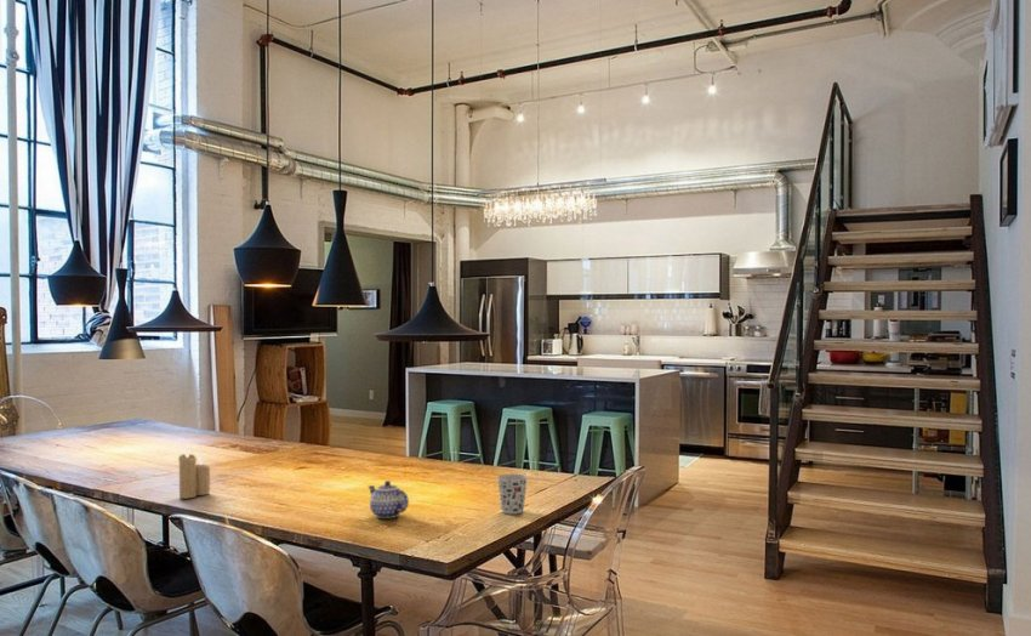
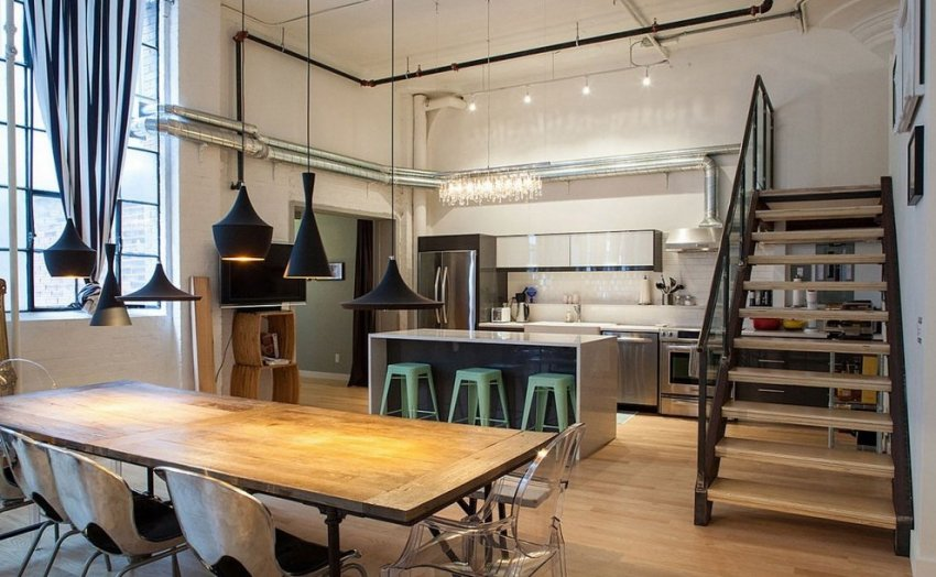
- candle (194, 471)
- teapot (387, 498)
- cup (512, 494)
